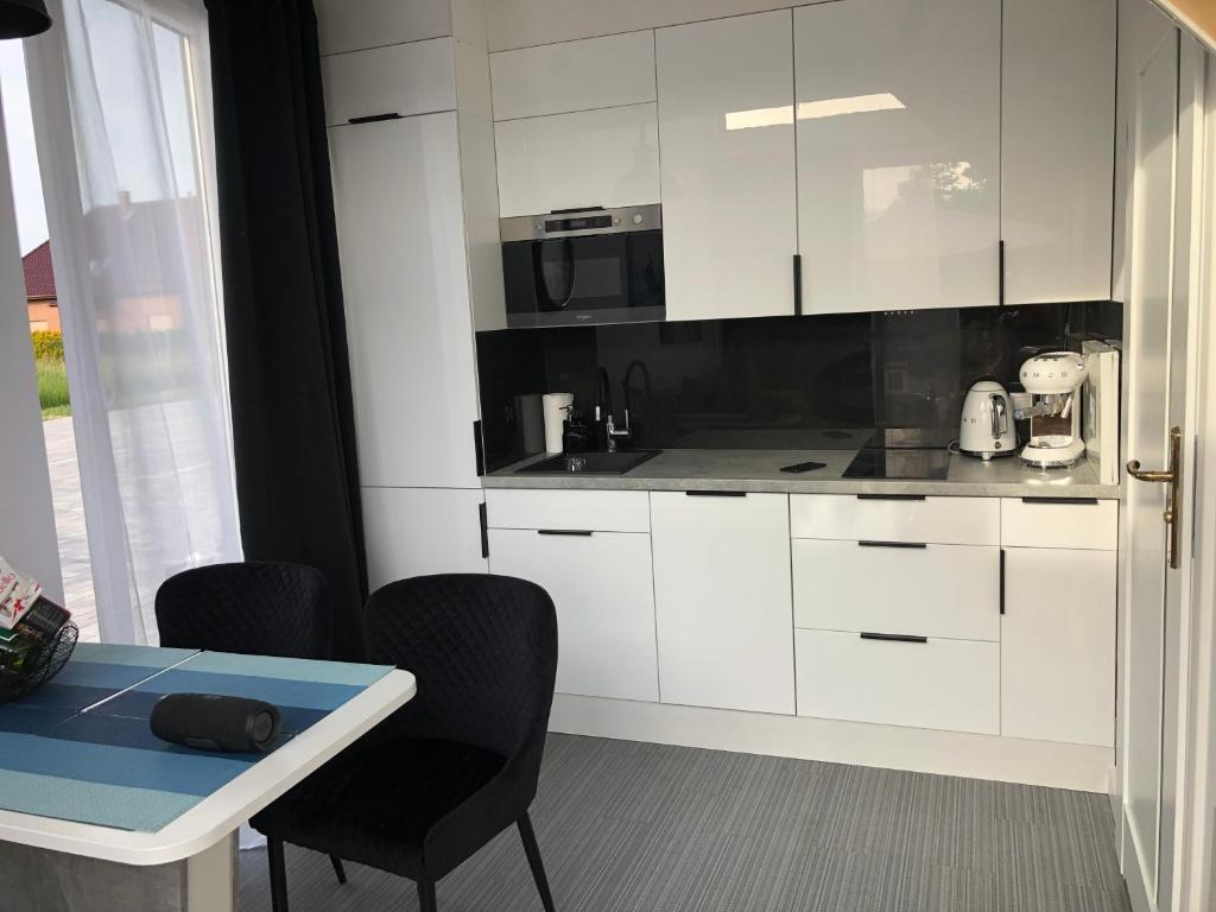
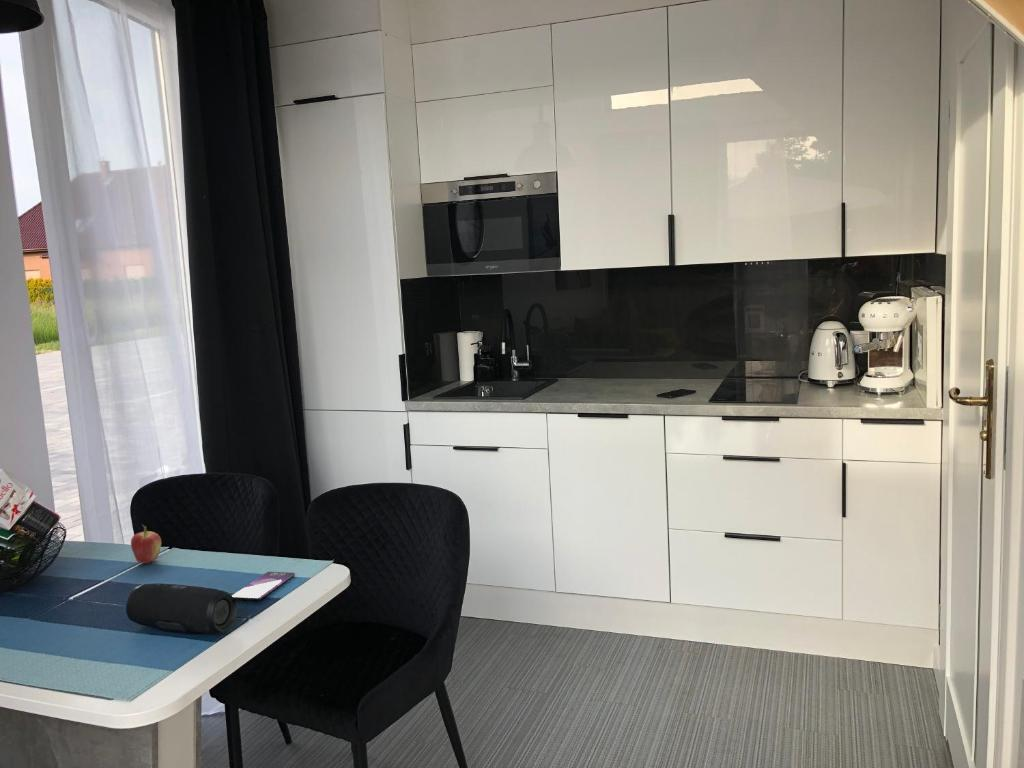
+ fruit (145, 541)
+ smartphone (263, 585)
